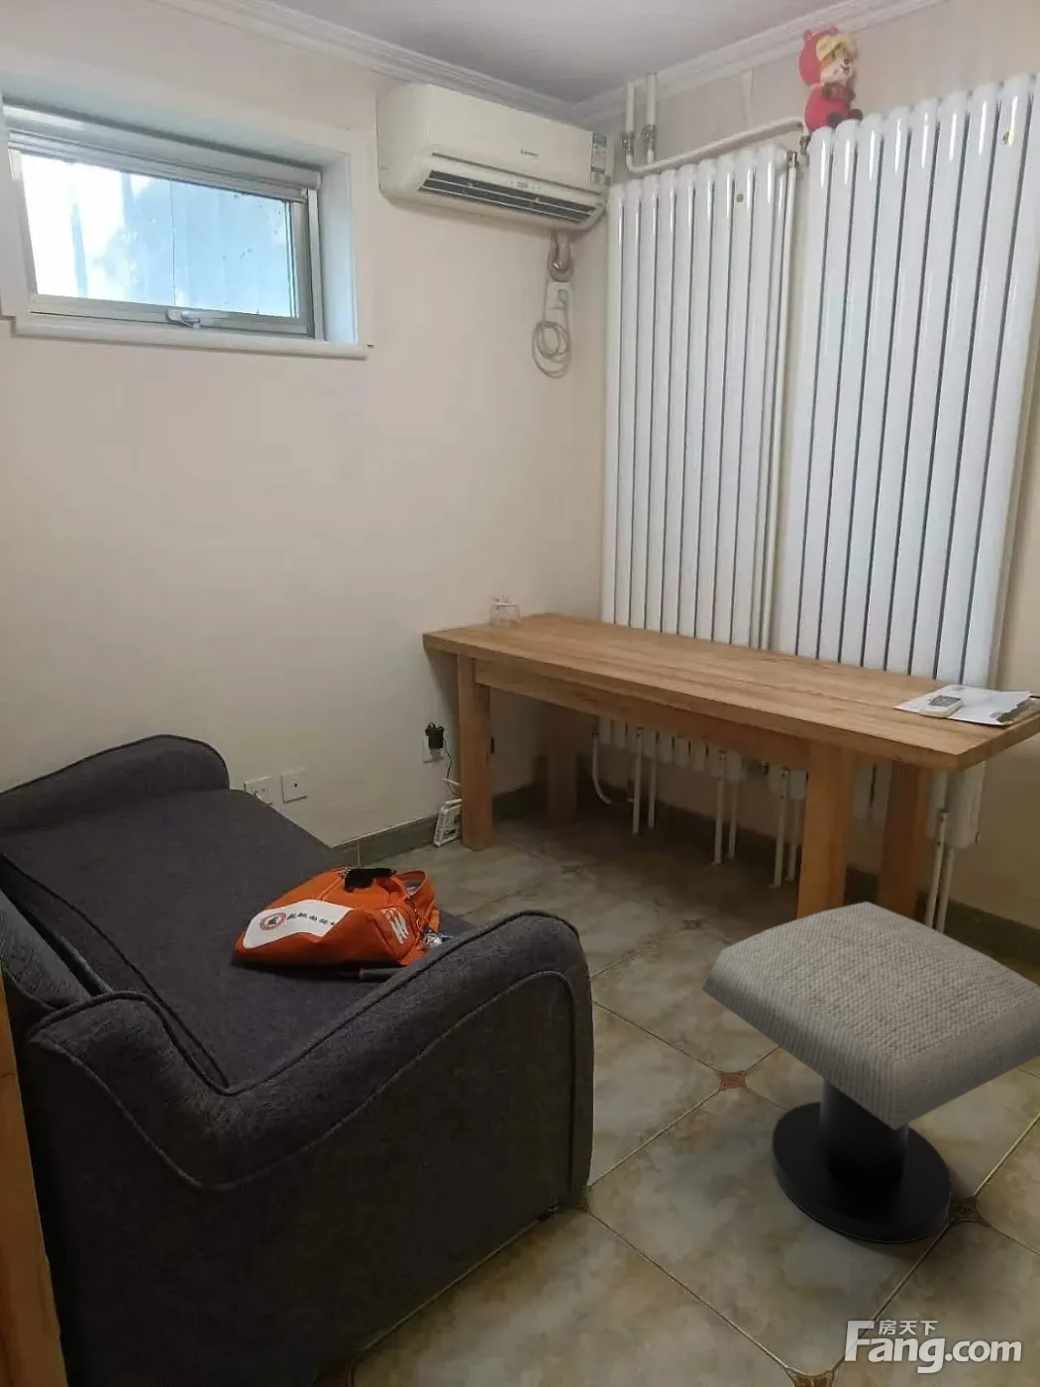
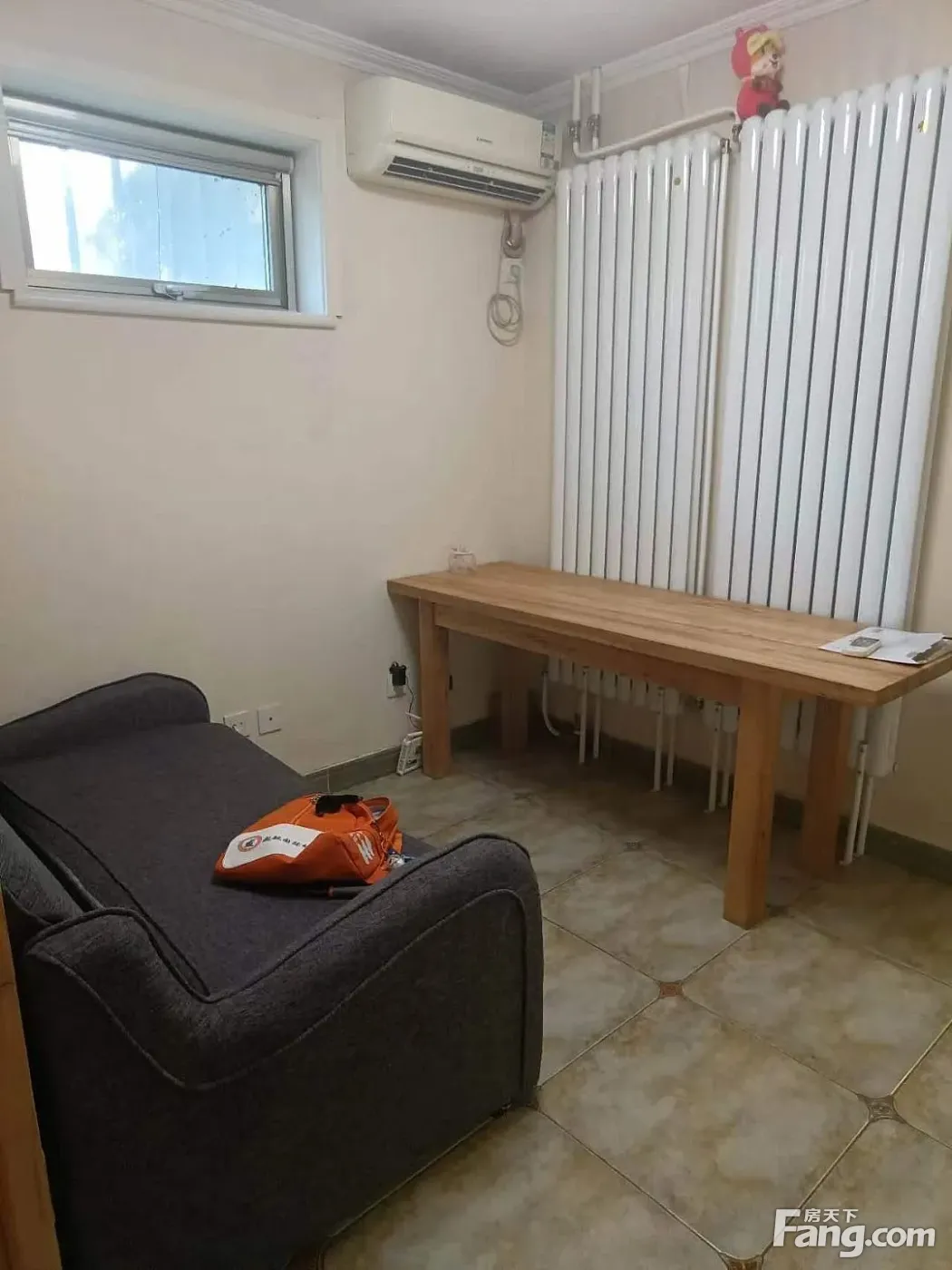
- stool (868, 1067)
